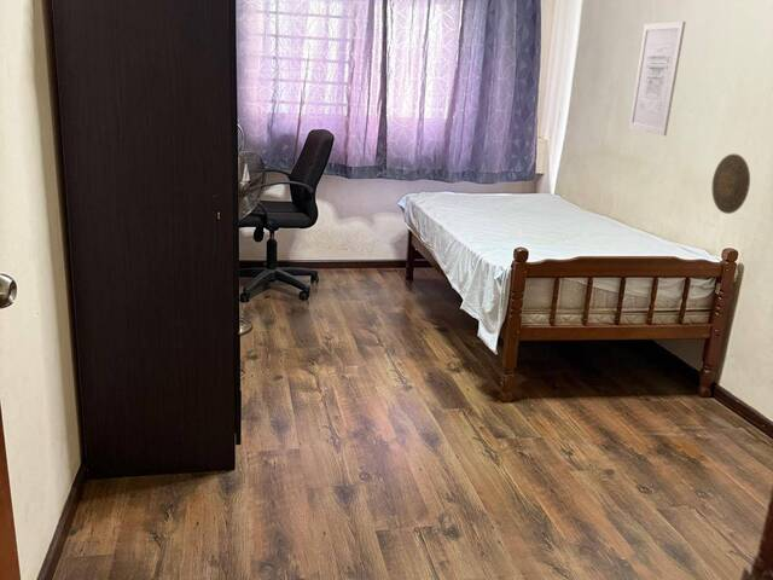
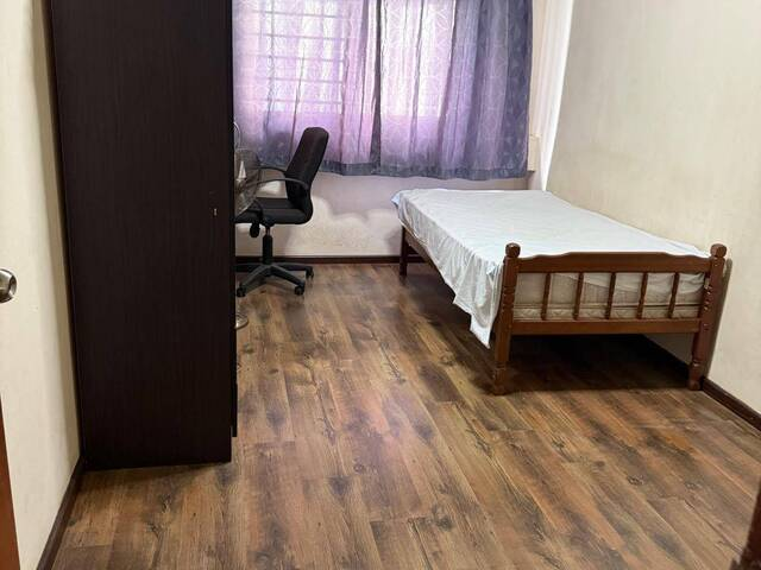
- wall art (655, 79)
- decorative plate (727, 184)
